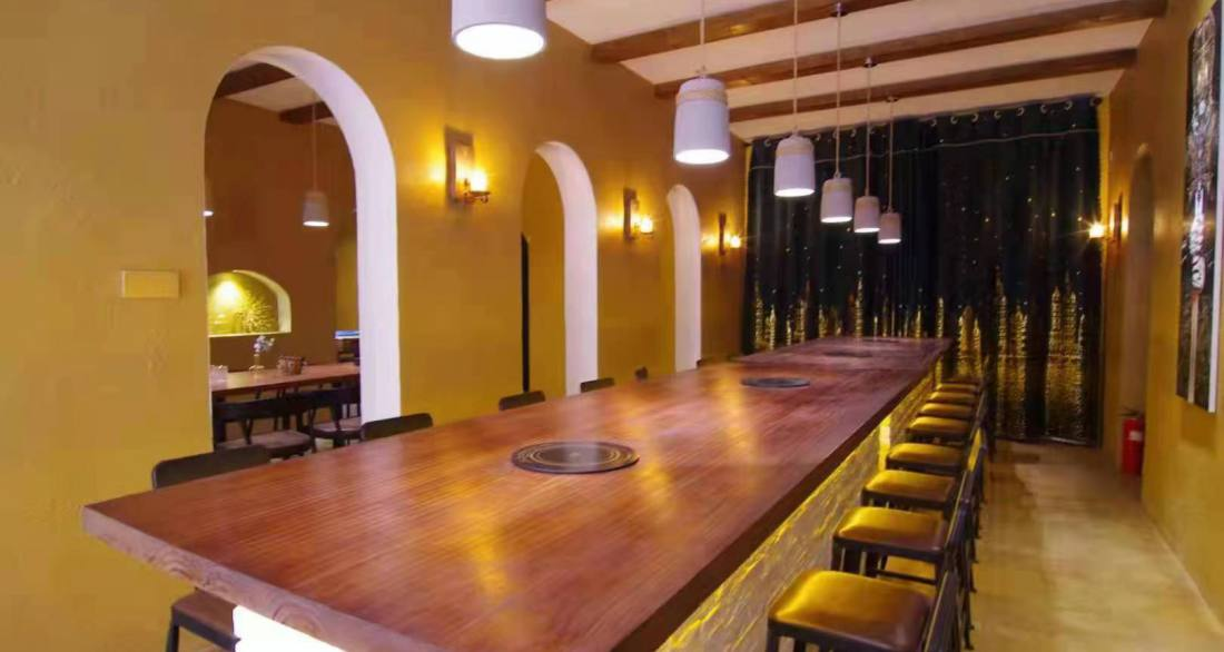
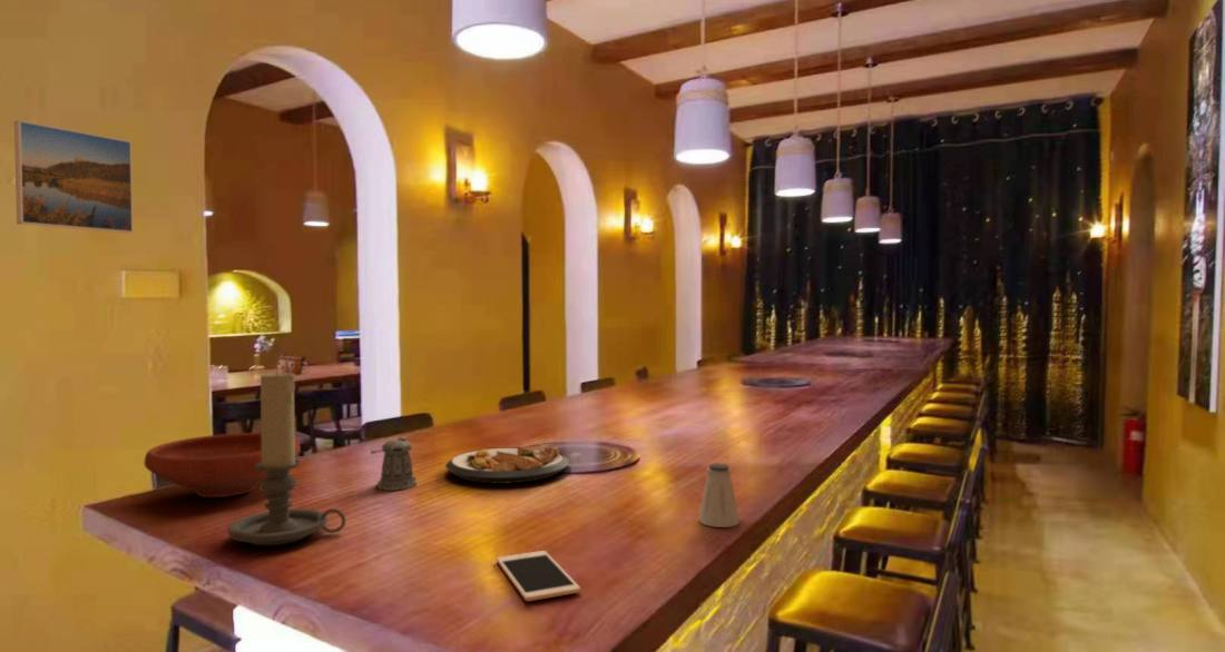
+ cell phone (536, 573)
+ saltshaker (718, 493)
+ bowl (226, 467)
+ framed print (77, 180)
+ pepper shaker (393, 462)
+ plate (508, 458)
+ candle holder (287, 453)
